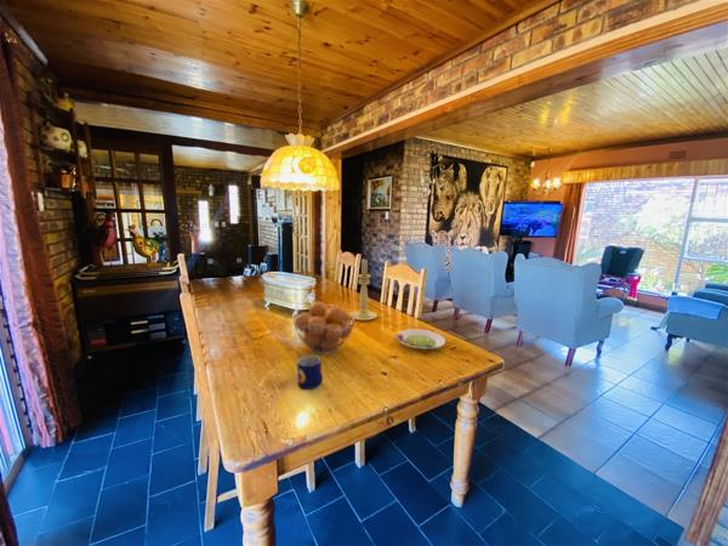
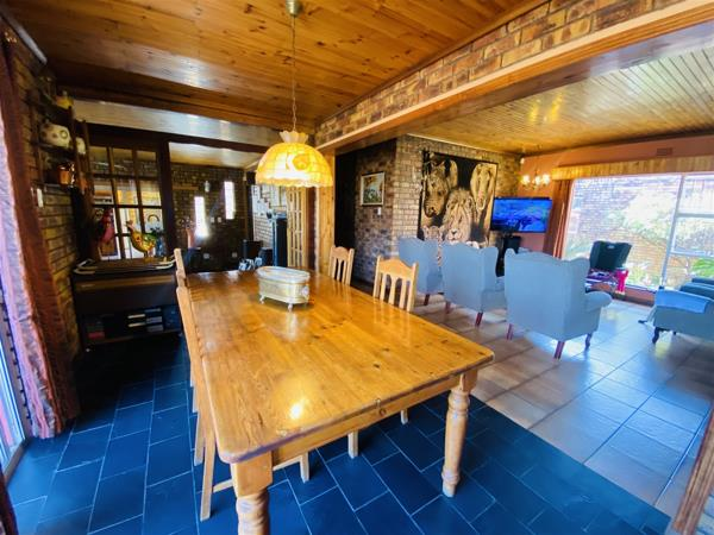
- fruit basket (324, 326)
- candle holder (364, 288)
- salad plate (420, 339)
- mug (312, 374)
